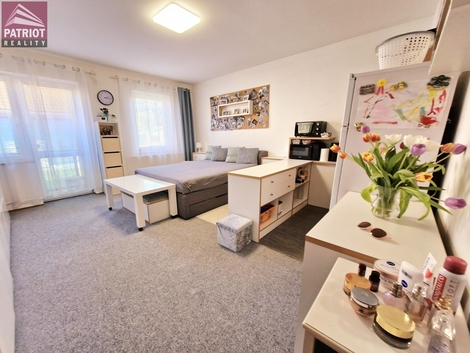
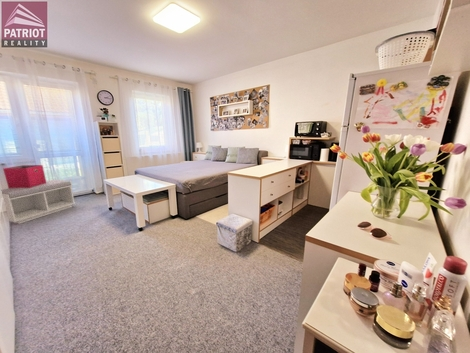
+ storage bin (26, 176)
+ bench (39, 199)
